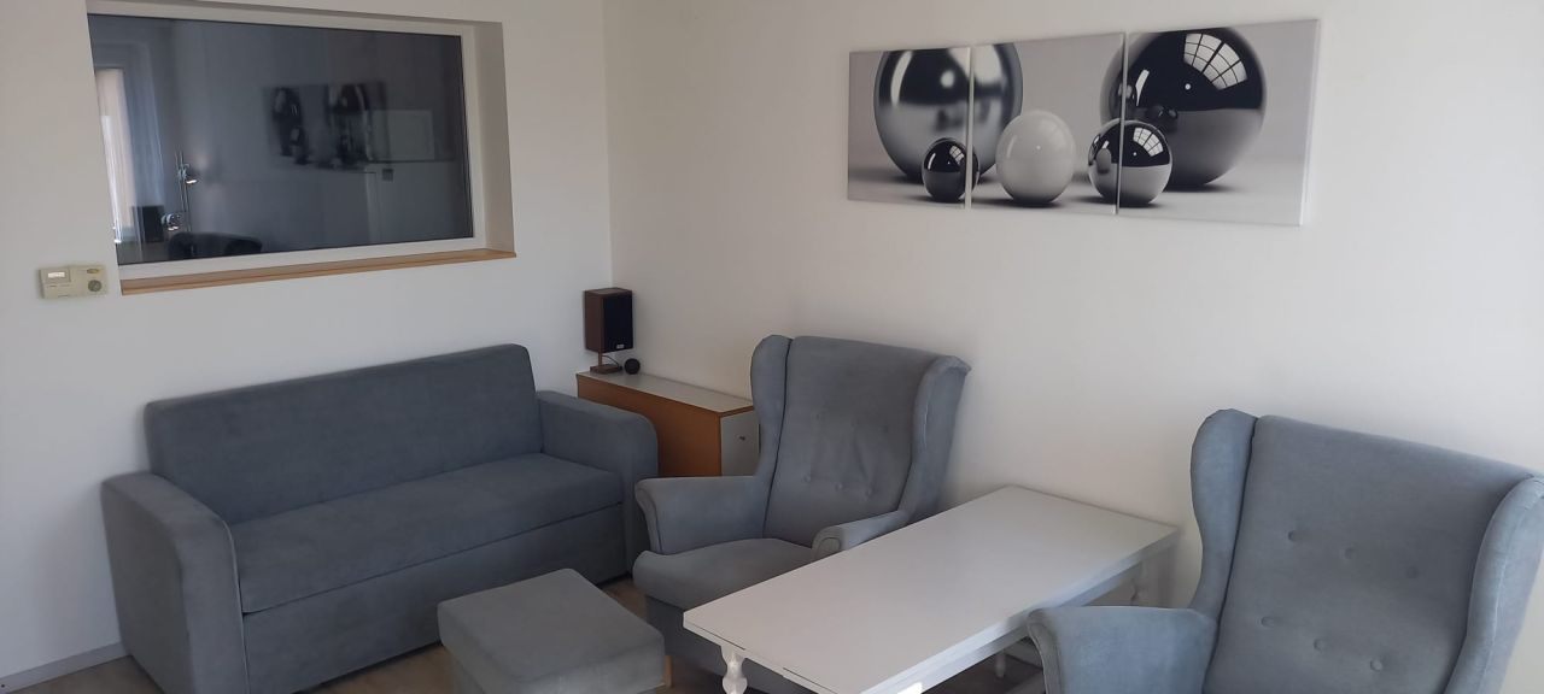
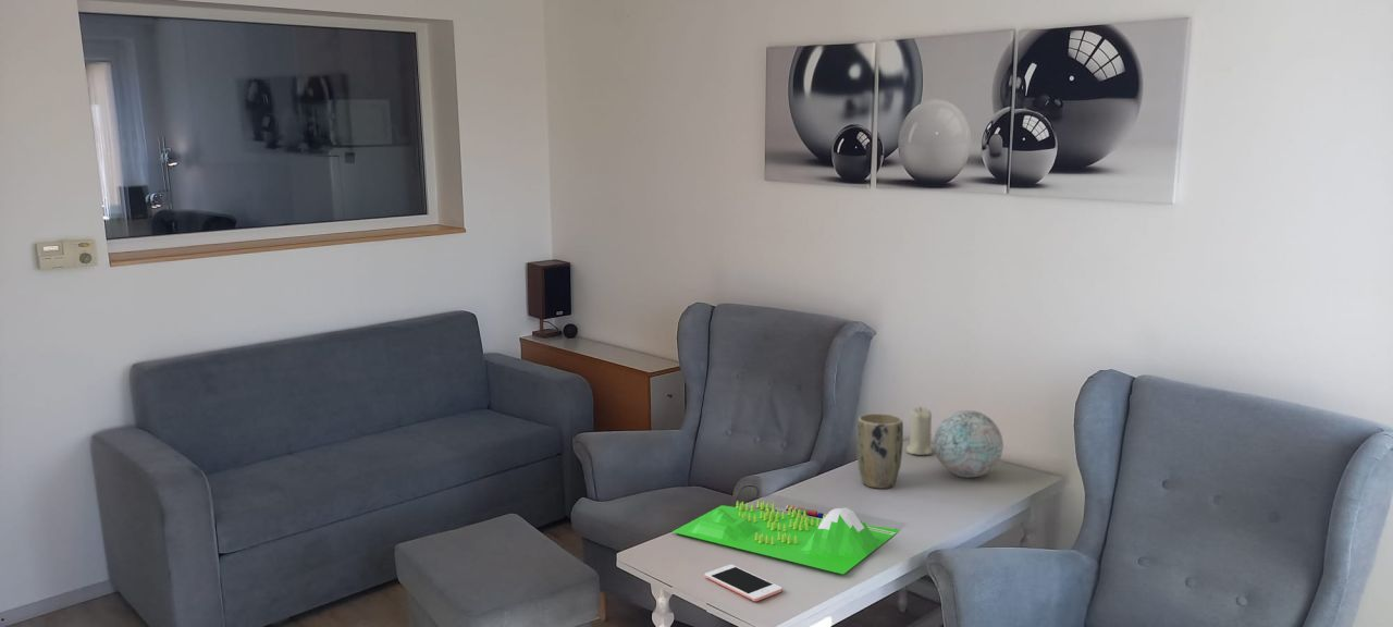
+ cell phone (742, 581)
+ candle (920, 429)
+ plant pot (879, 451)
+ board game (790, 511)
+ decorative ball (967, 443)
